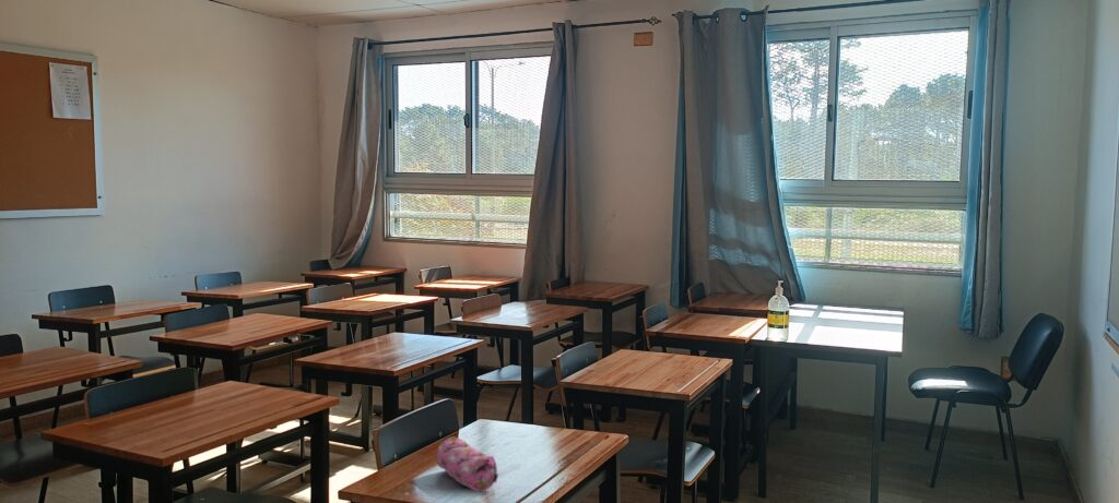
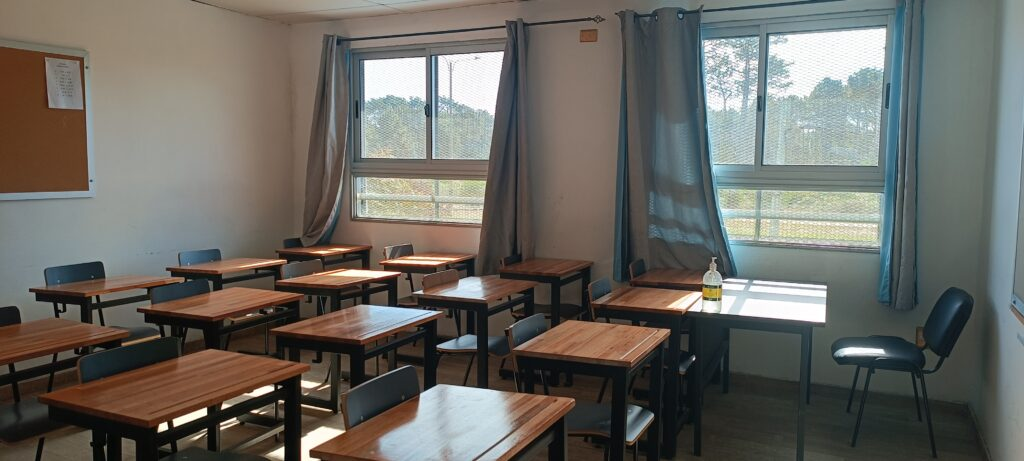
- pencil case (466, 463)
